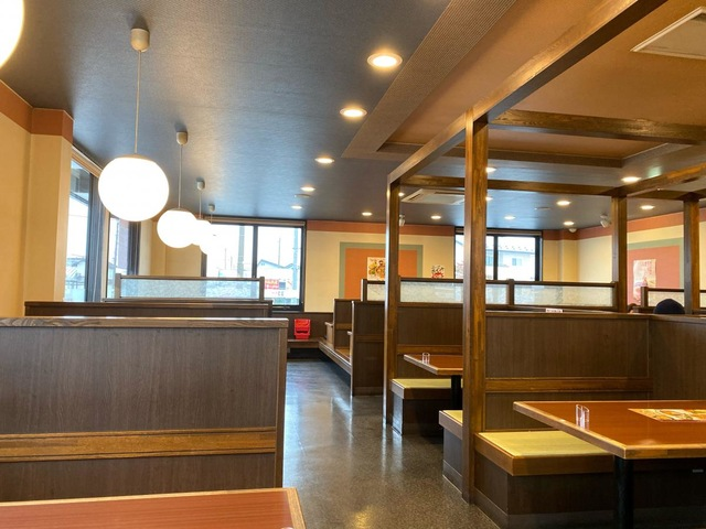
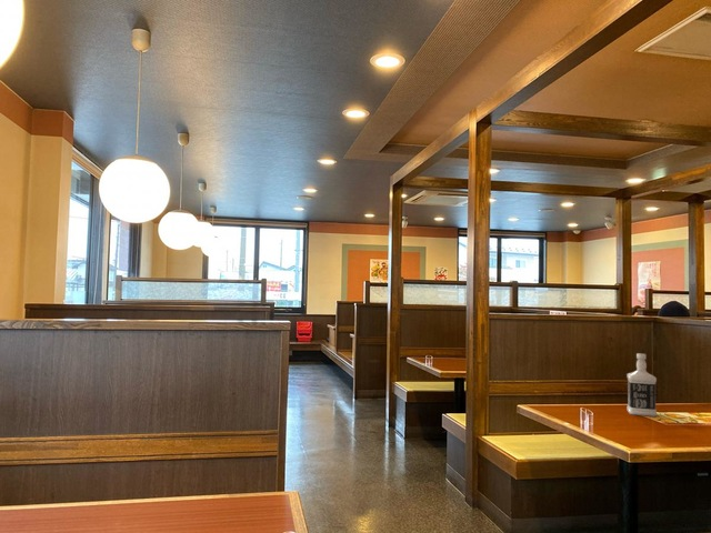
+ bottle (641, 383)
